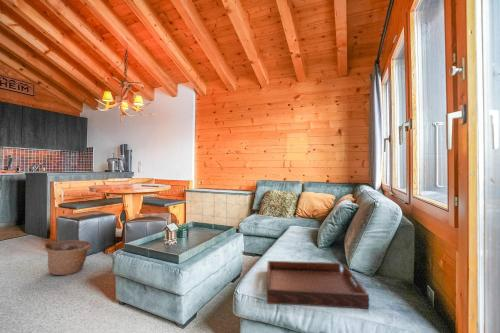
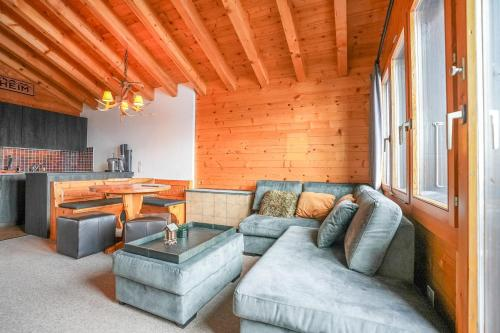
- basket (68, 255)
- serving tray (310, 280)
